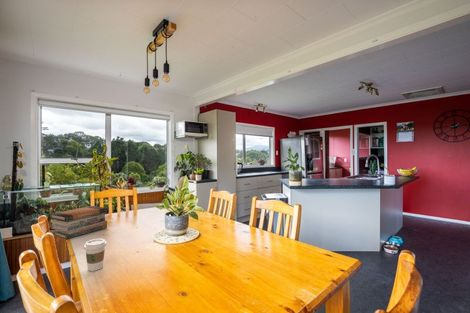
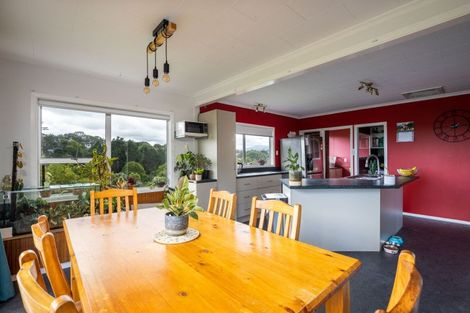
- coffee cup (95, 254)
- book stack (80, 221)
